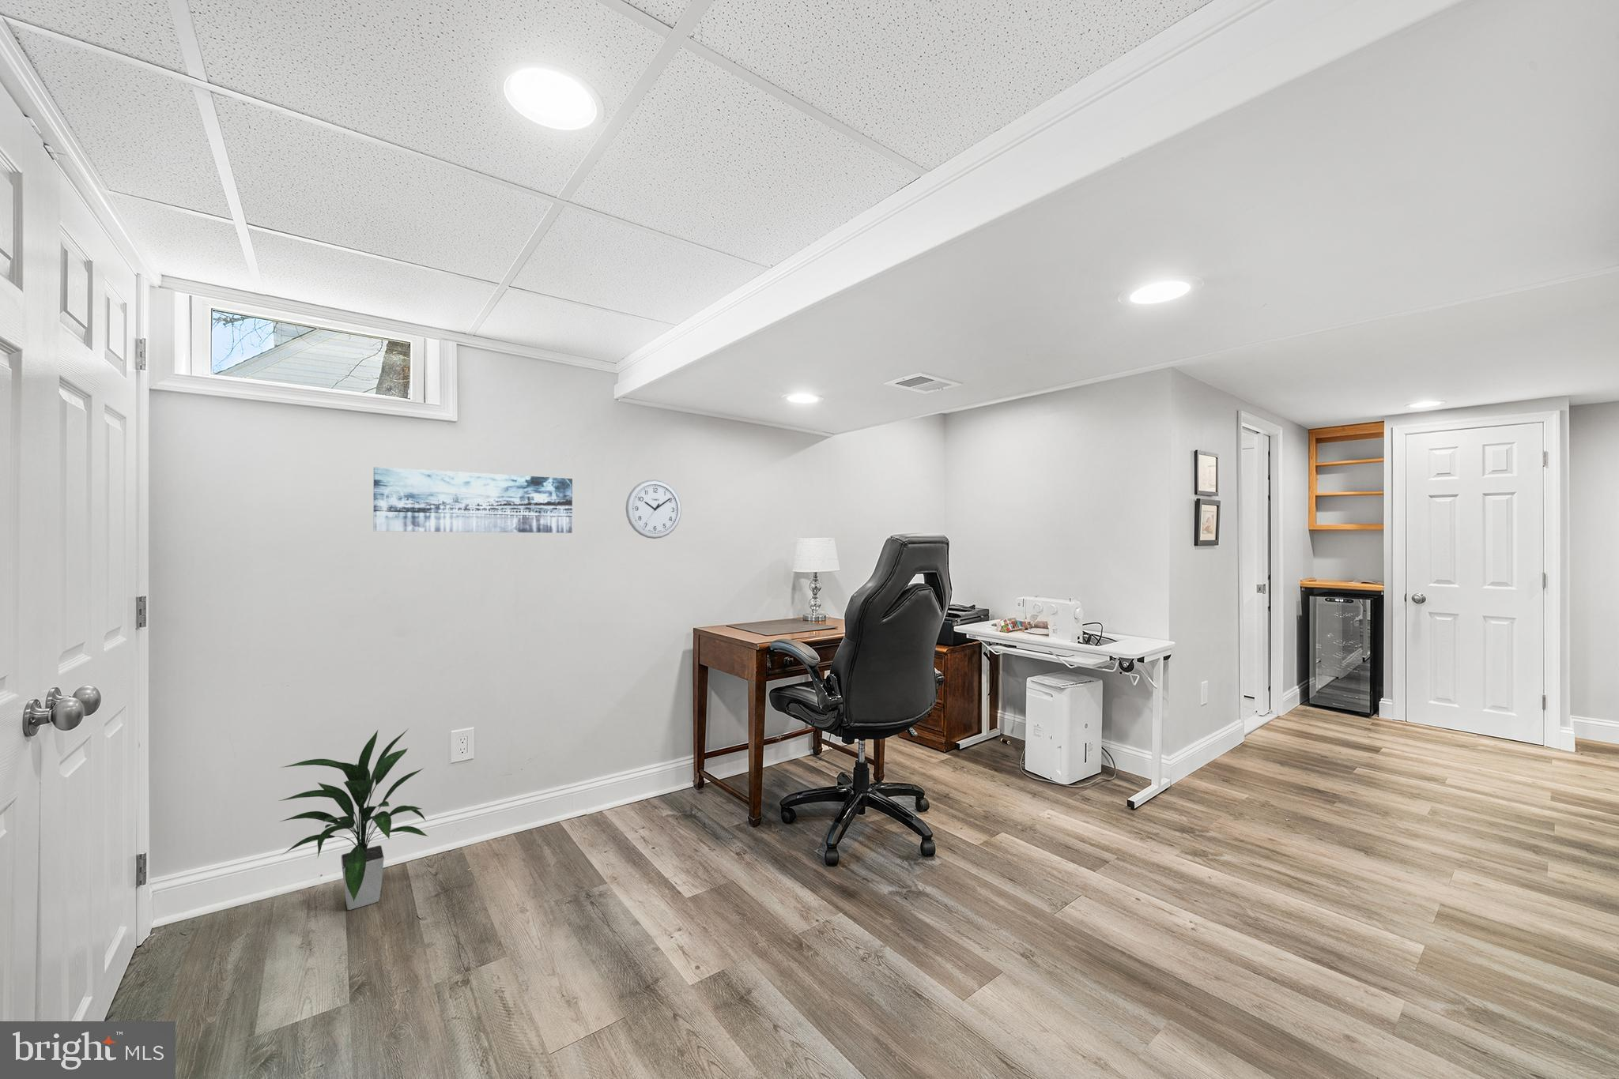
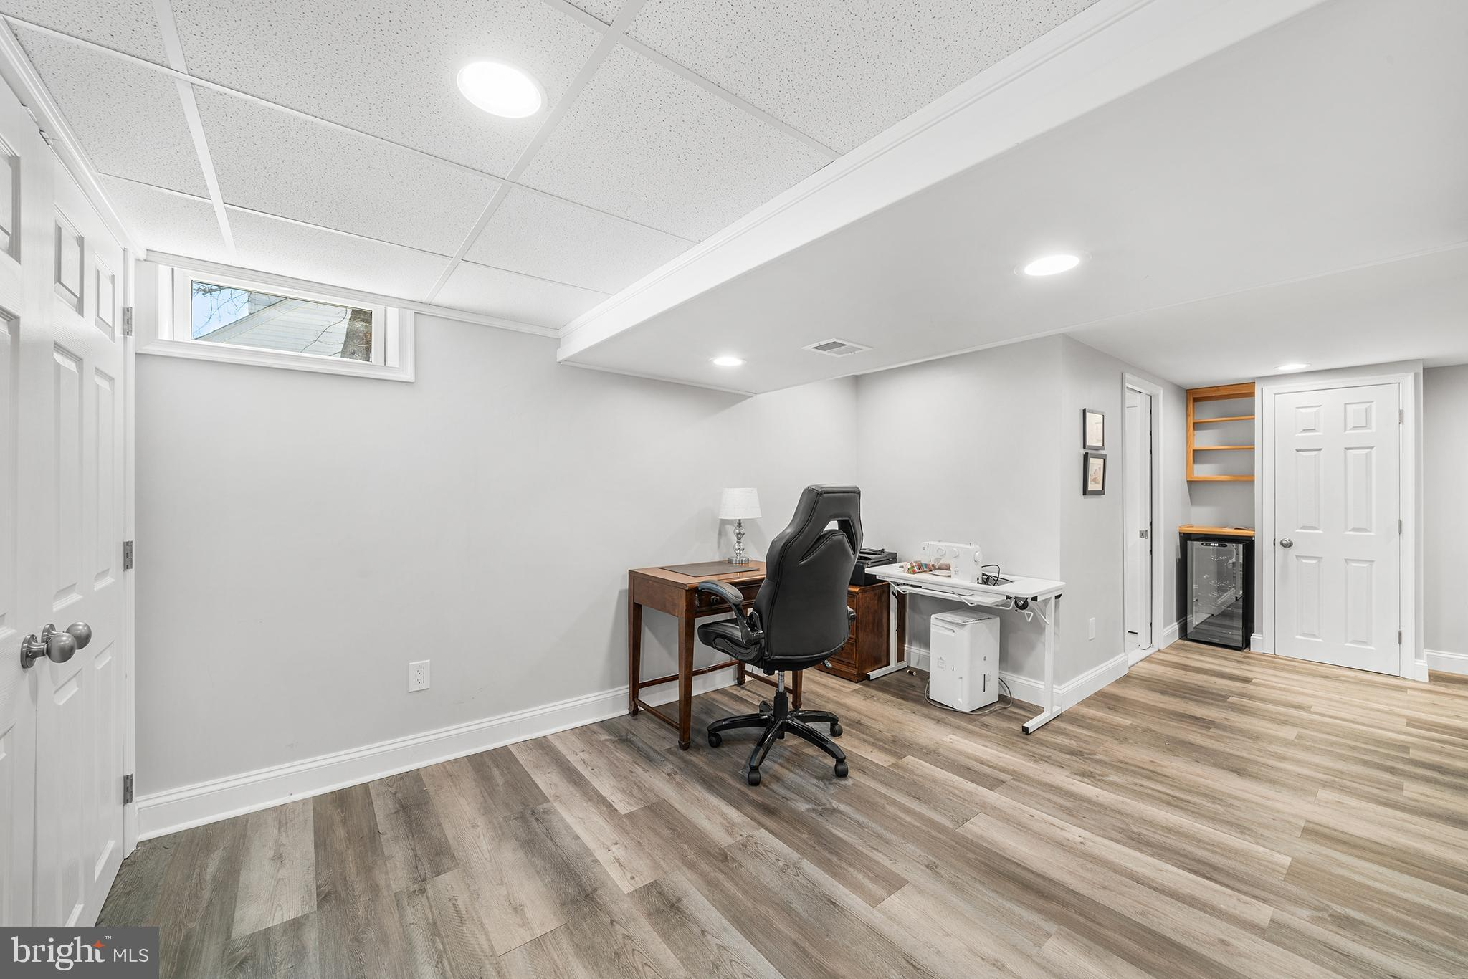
- wall art (481, 502)
- wall clock (654, 508)
- indoor plant (359, 819)
